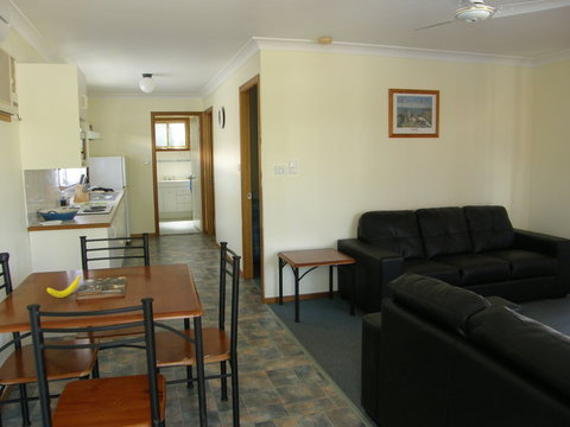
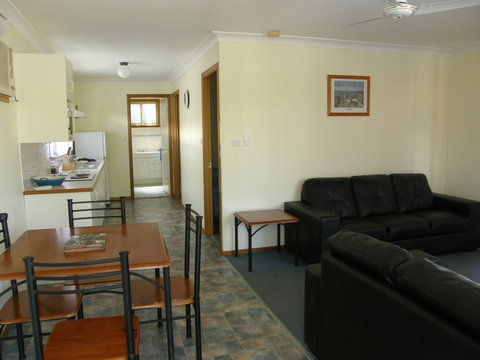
- banana (66, 288)
